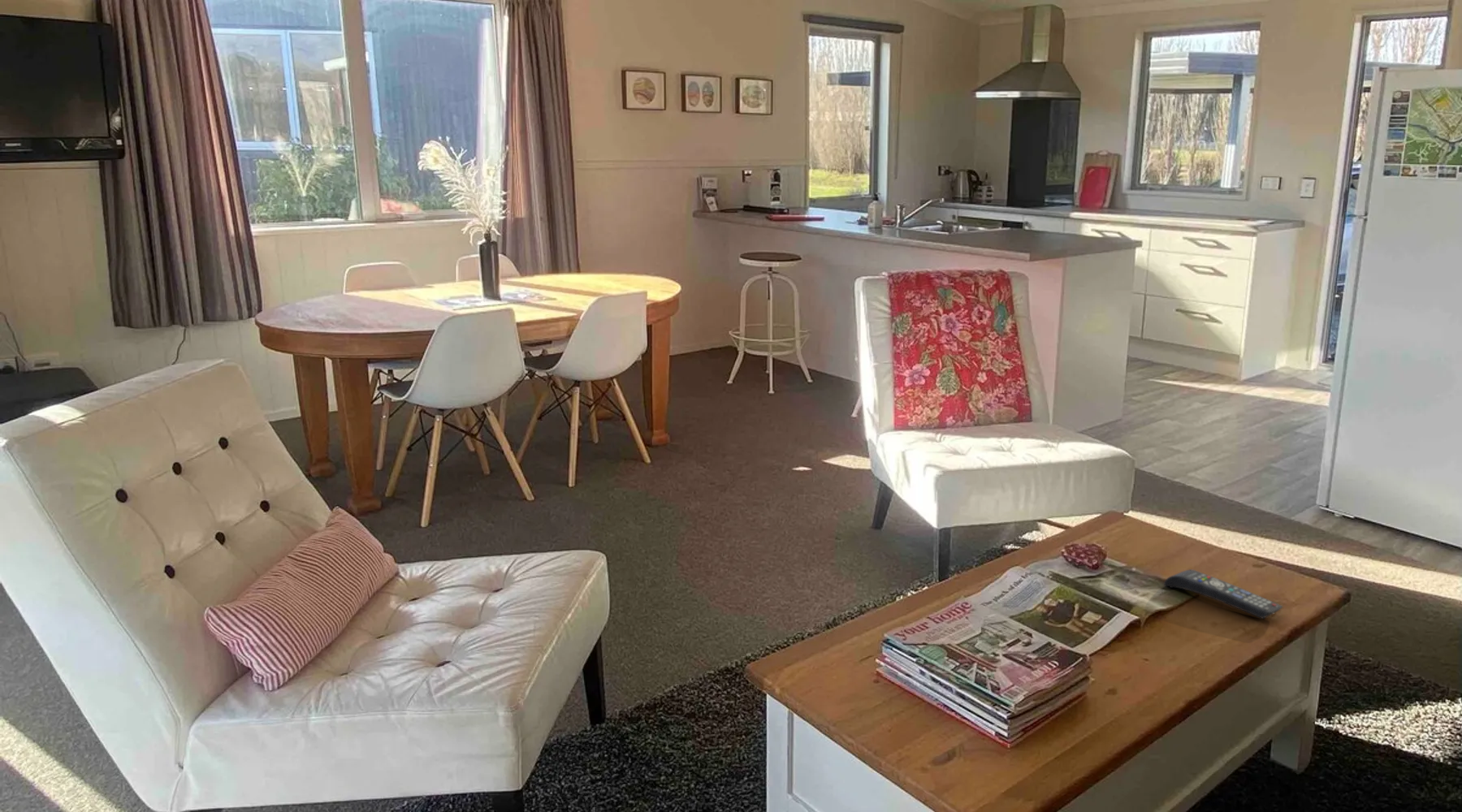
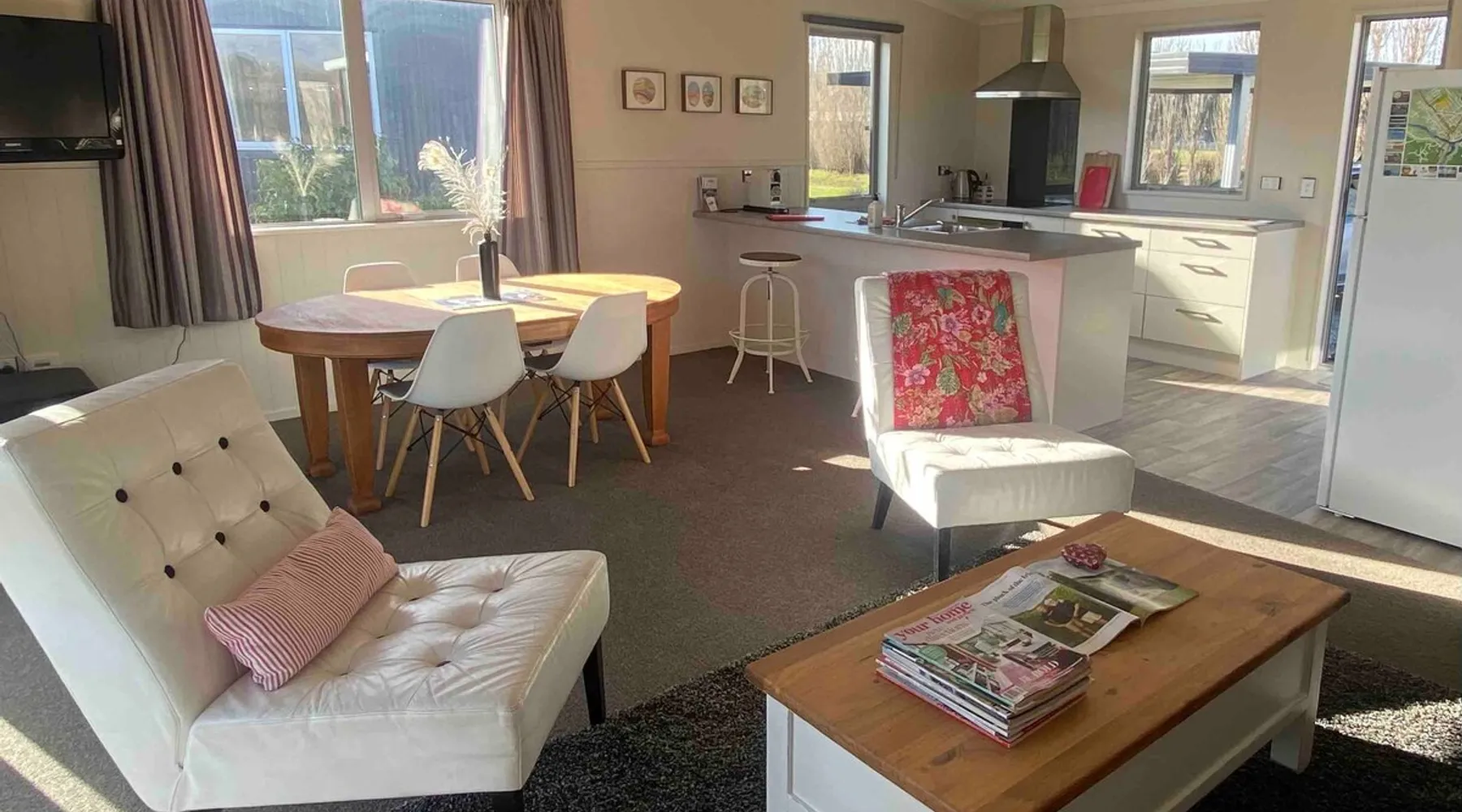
- remote control (1221, 592)
